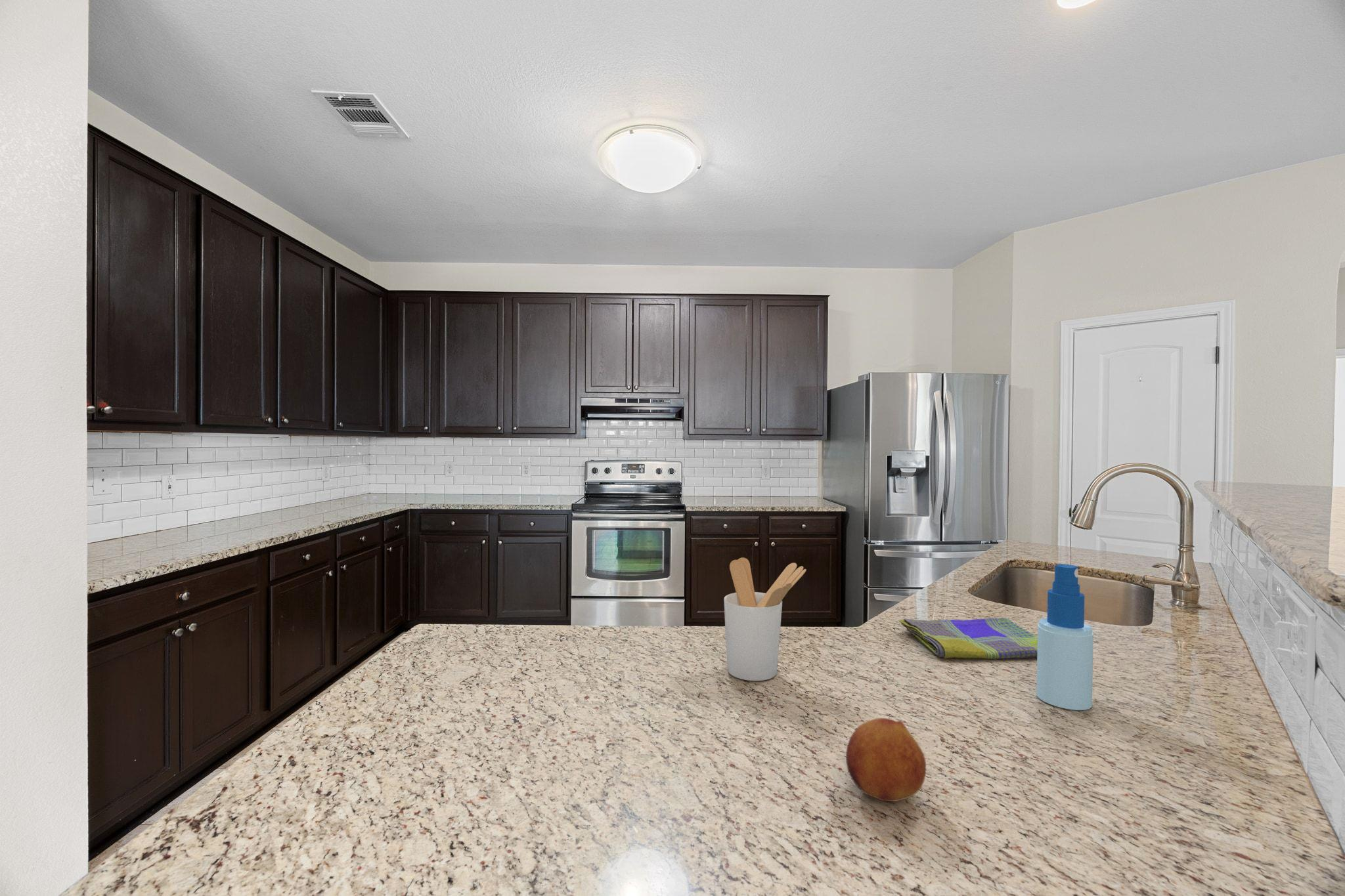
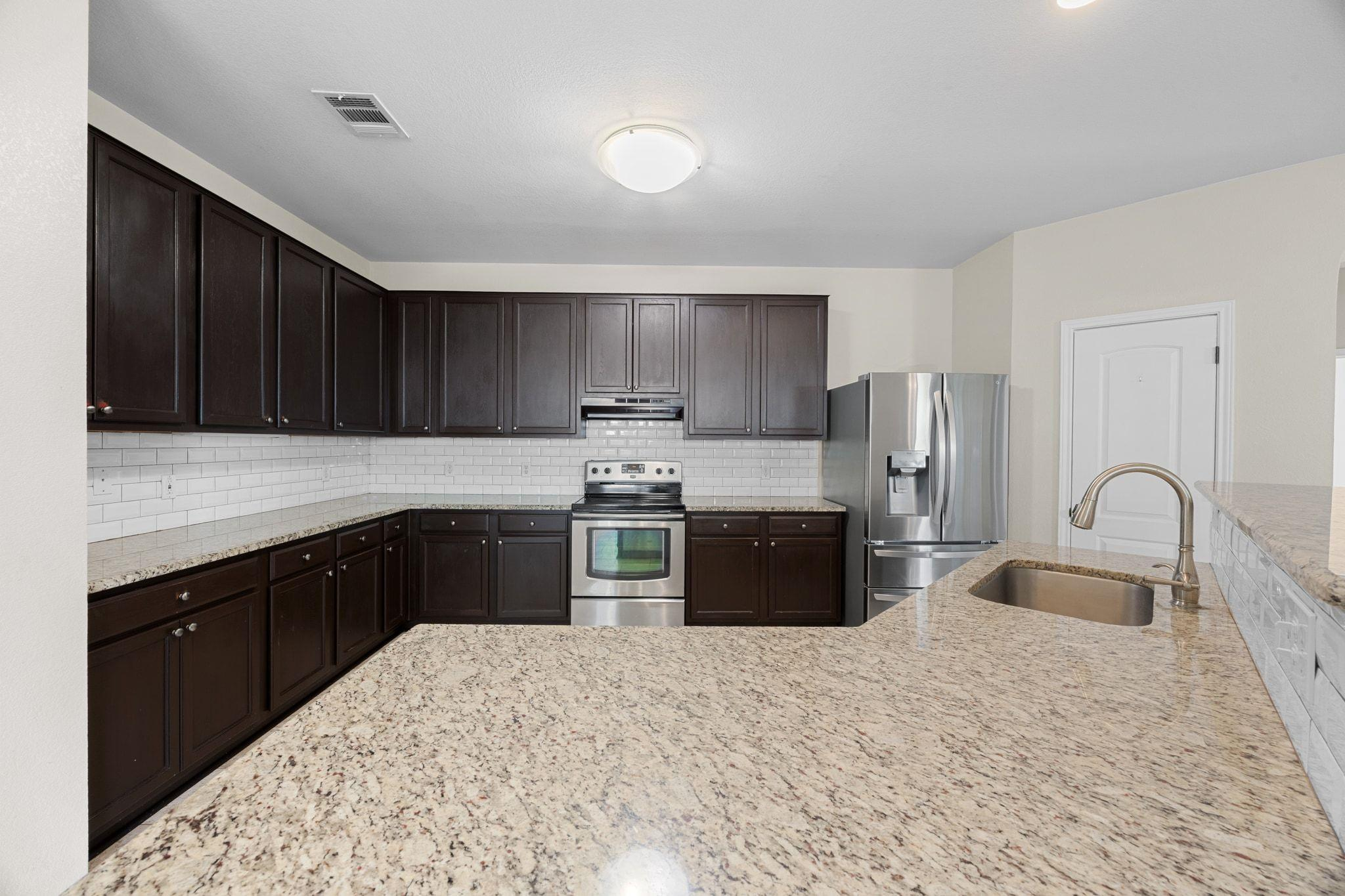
- spray bottle (1065, 632)
- dish towel (977, 636)
- utensil holder (766, 616)
- fruit (885, 756)
